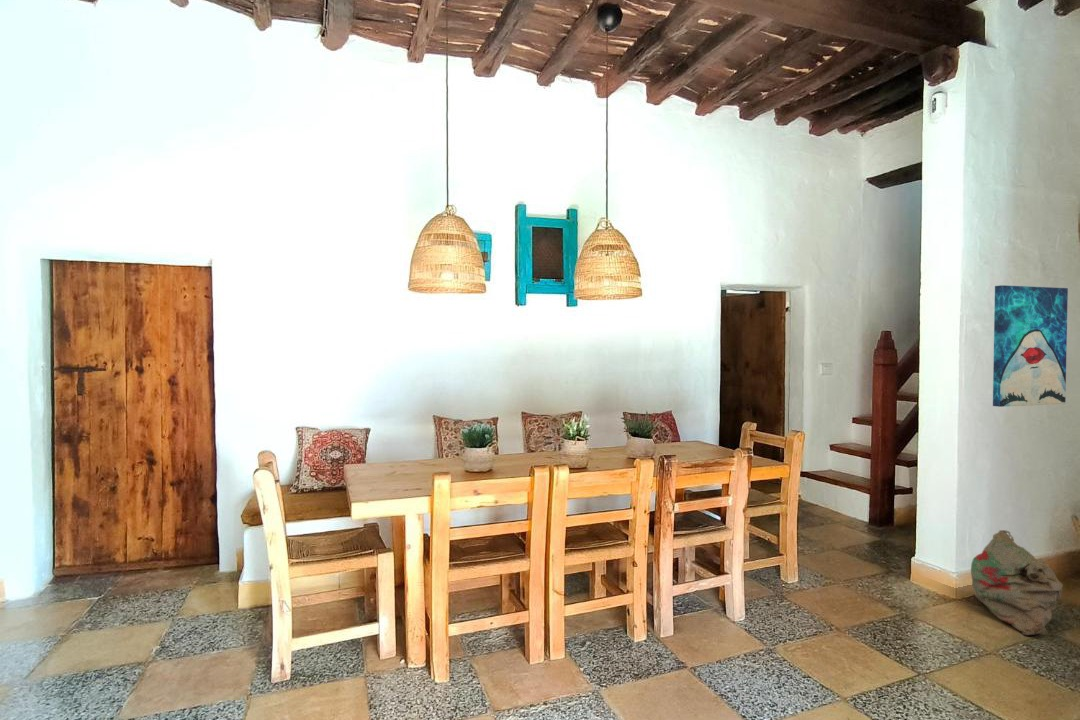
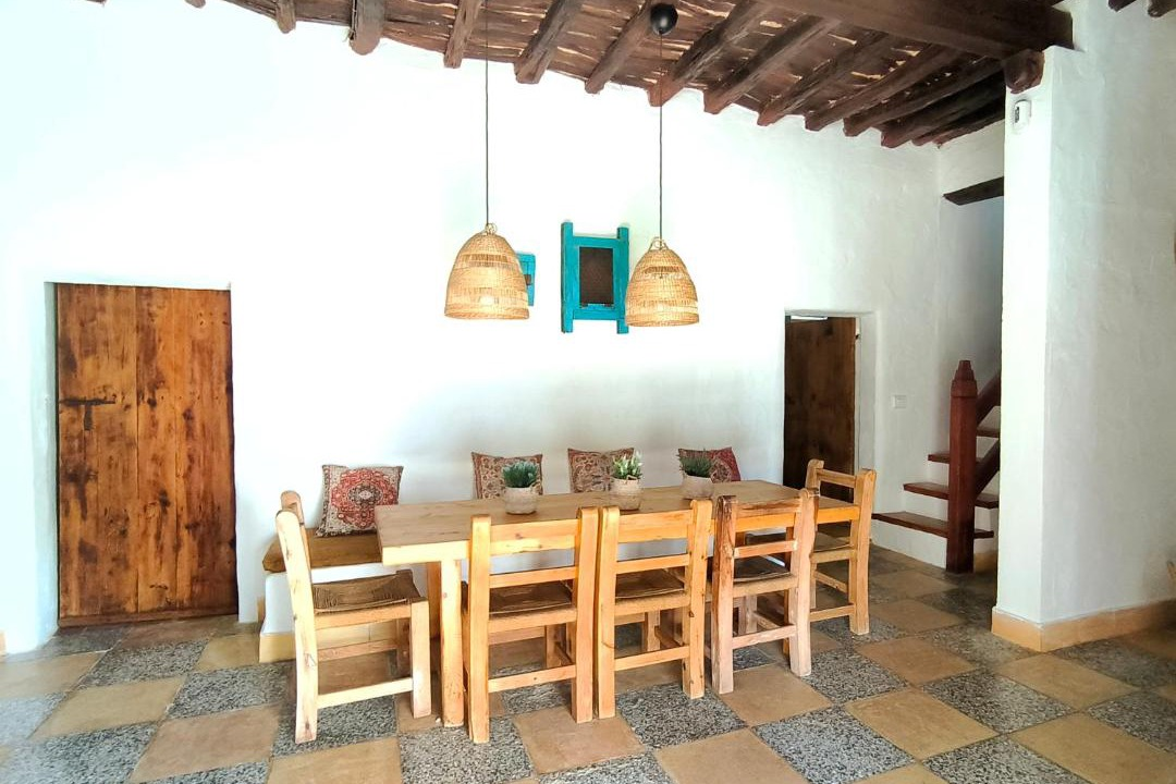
- bag (1014, 577)
- wall art (1030, 346)
